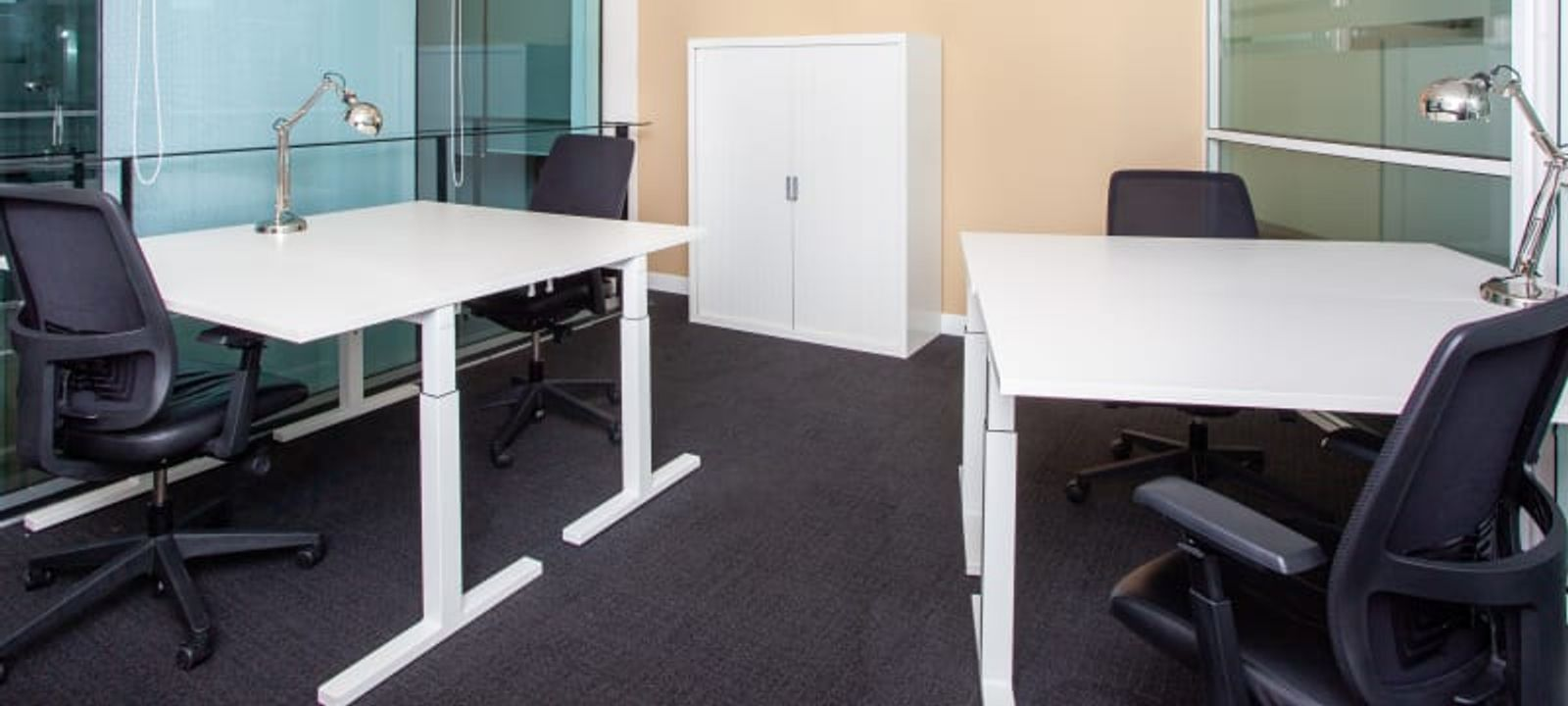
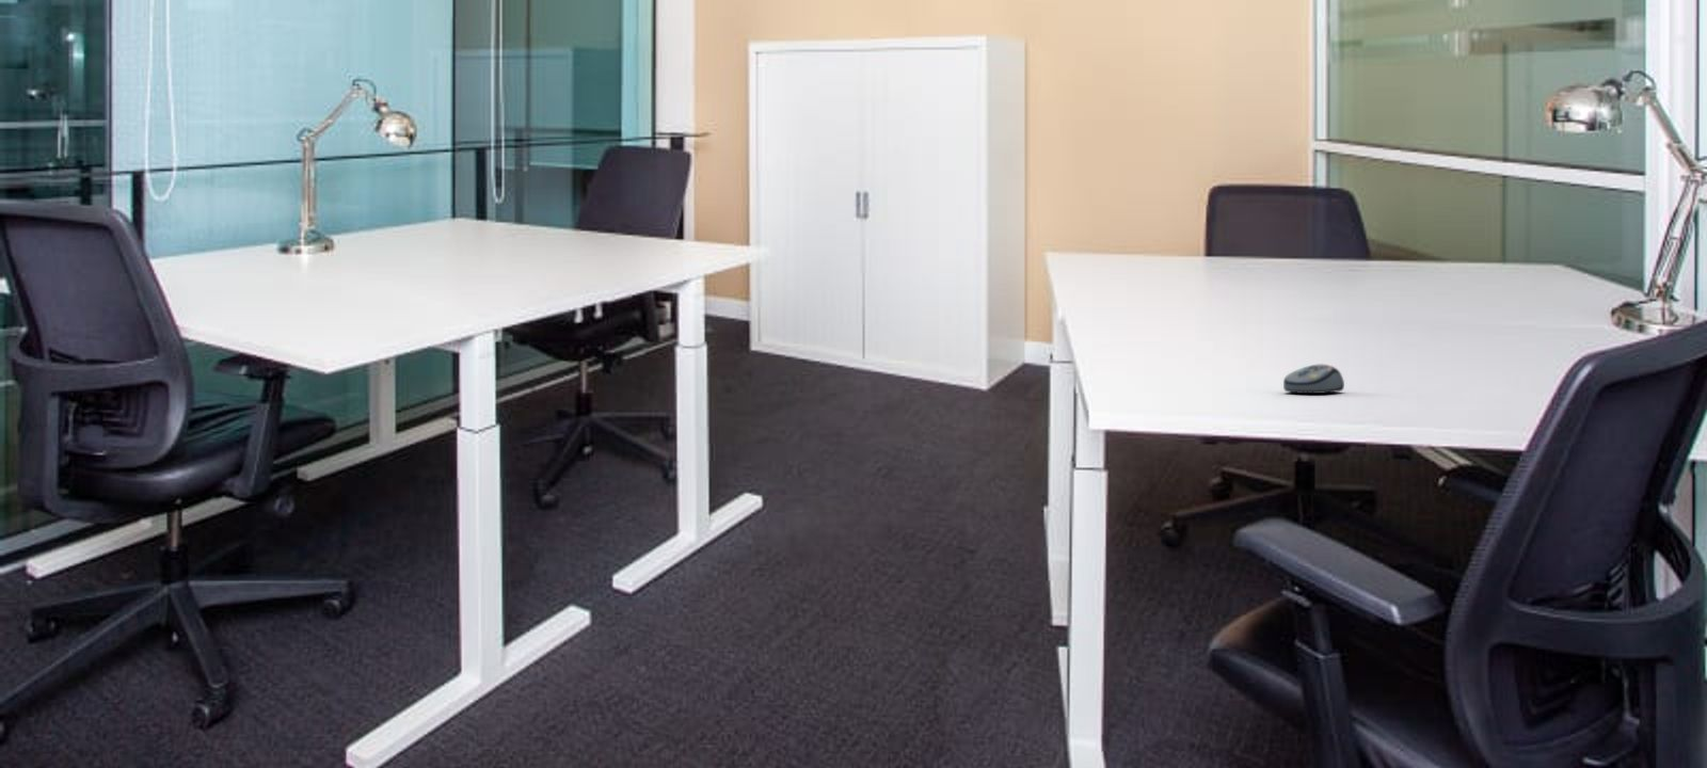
+ computer mouse (1313, 377)
